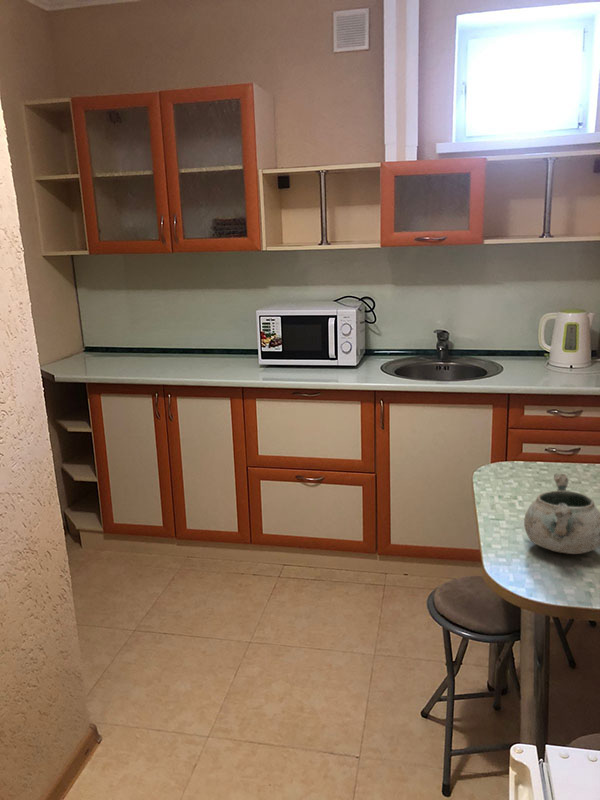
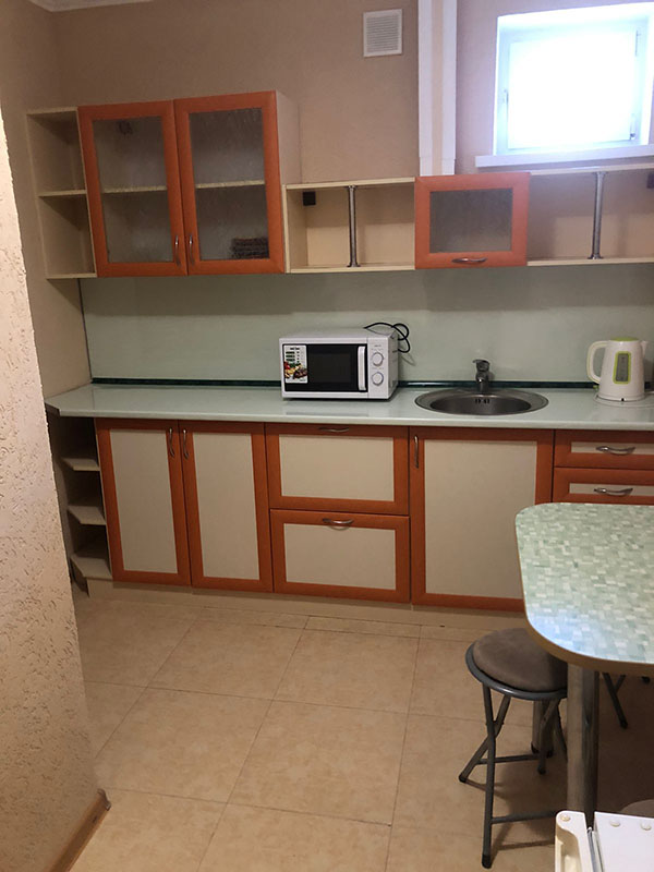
- decorative bowl (564, 518)
